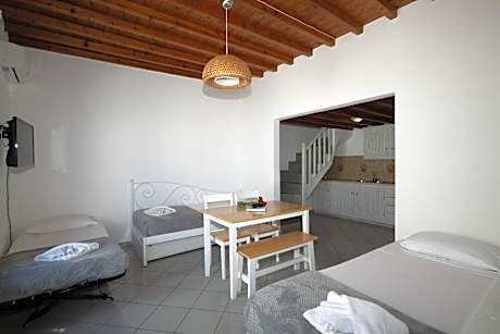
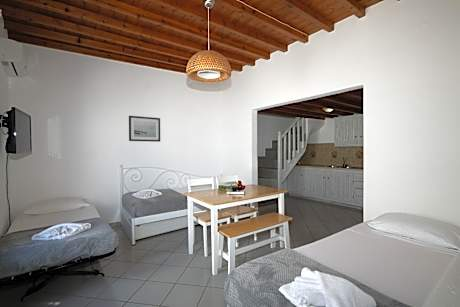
+ wall art (145, 129)
